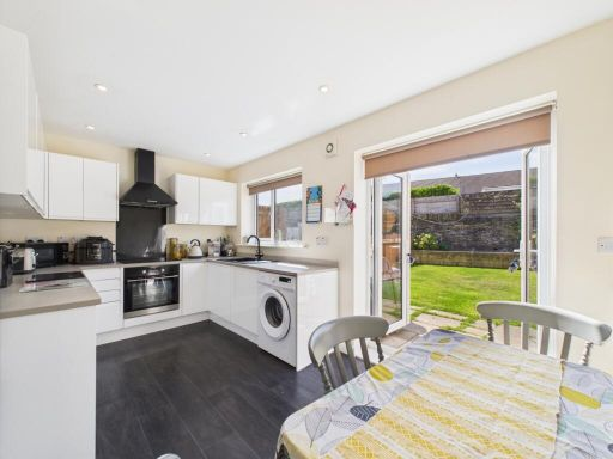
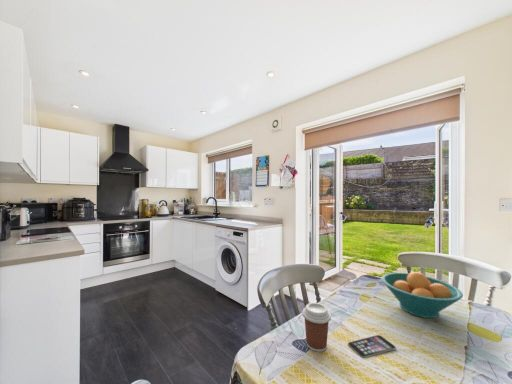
+ fruit bowl (418, 291)
+ smartphone (371, 345)
+ coffee cup (316, 326)
